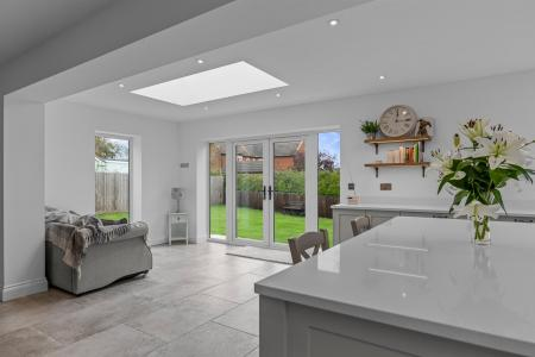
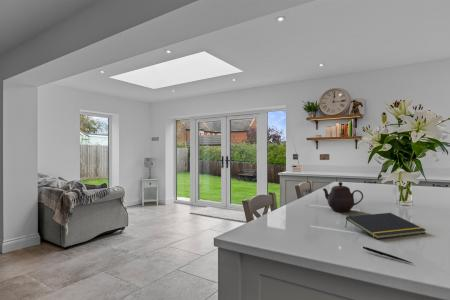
+ teapot (342, 196)
+ notepad (384, 224)
+ pen (386, 254)
